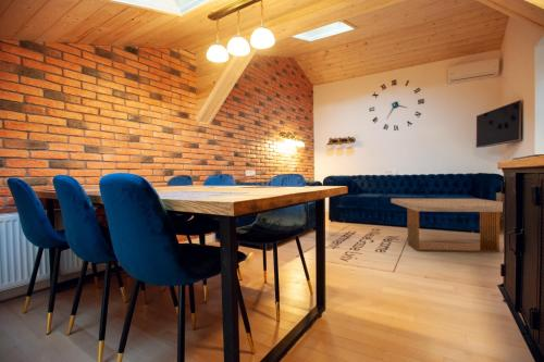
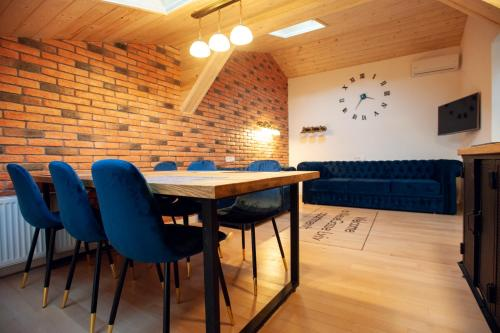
- coffee table (450, 211)
